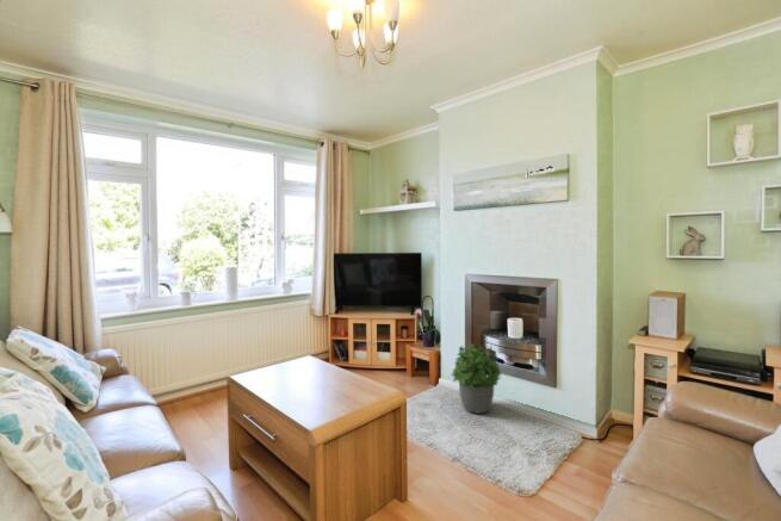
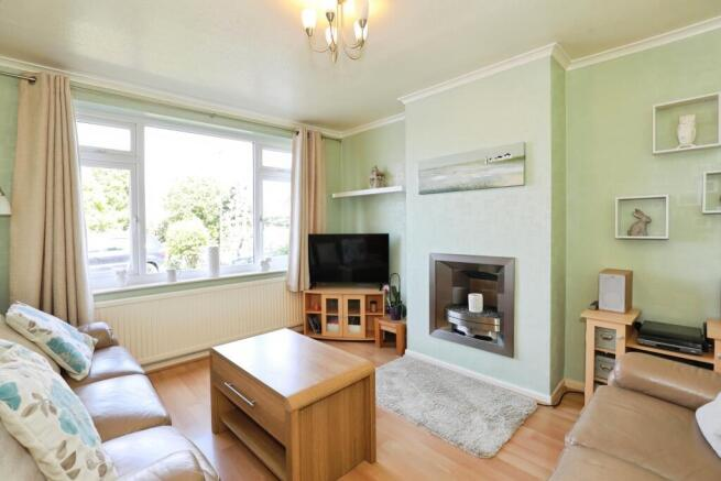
- potted plant (476, 376)
